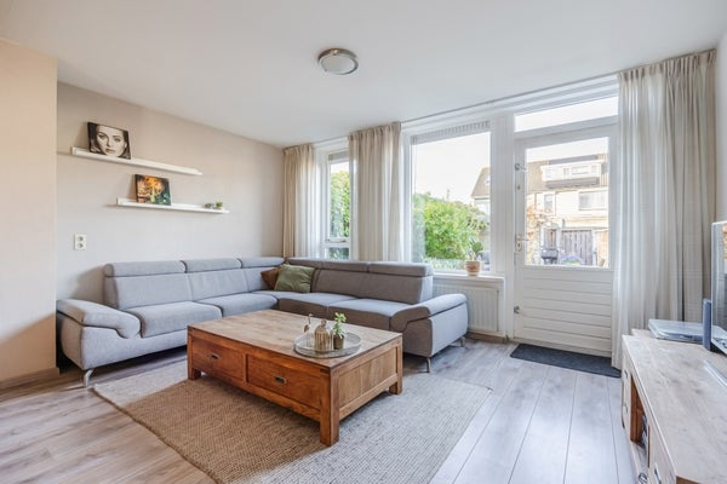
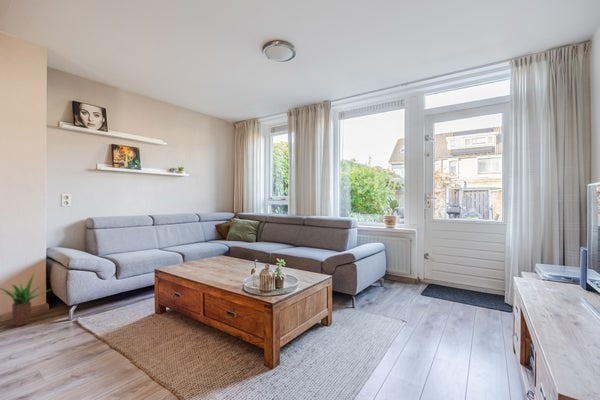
+ potted plant (25, 298)
